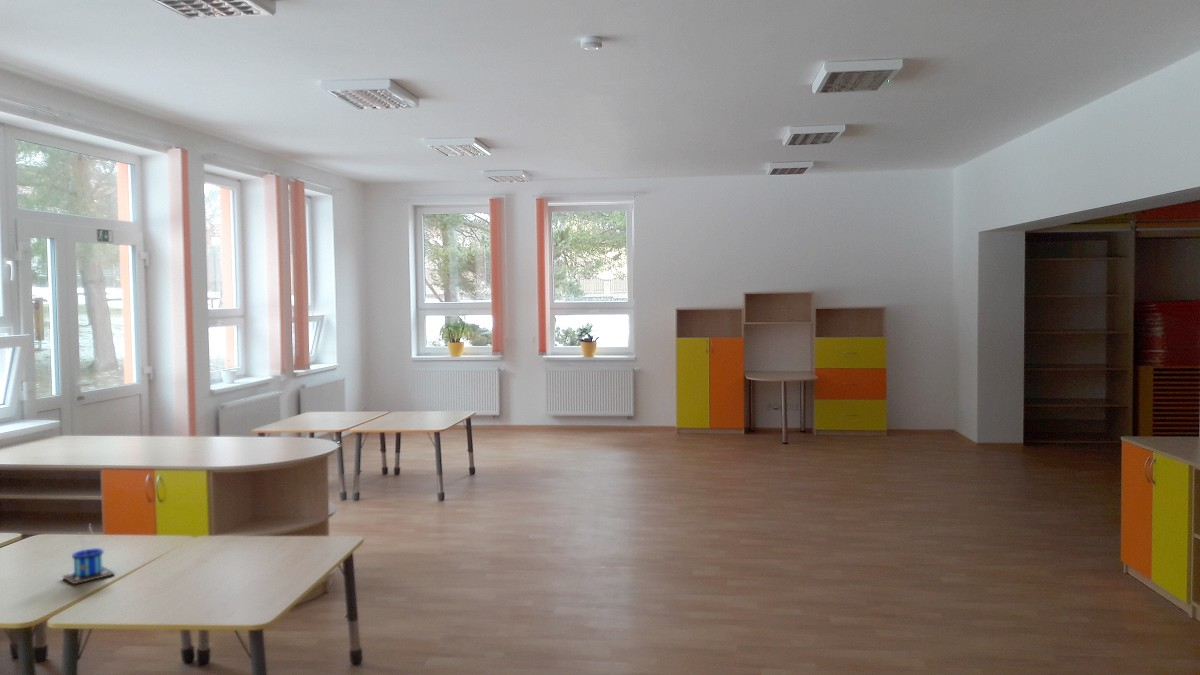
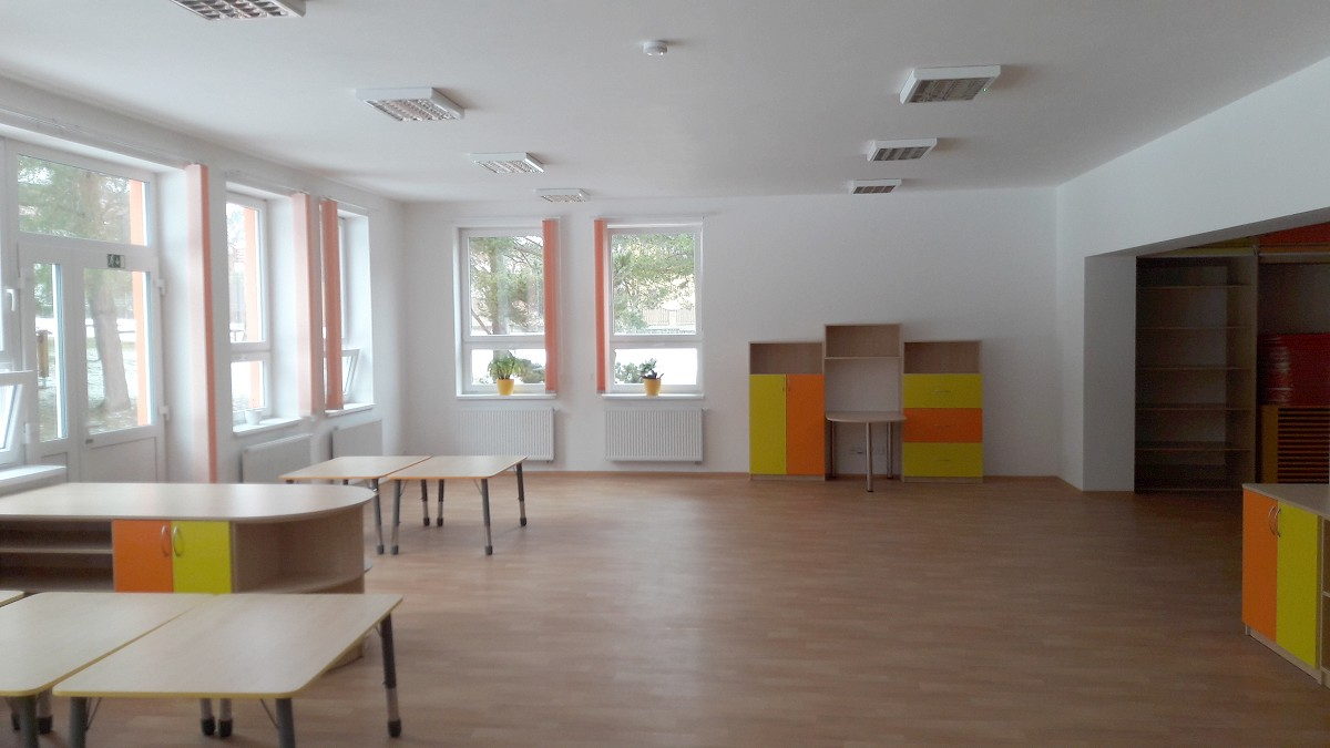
- mug (88, 550)
